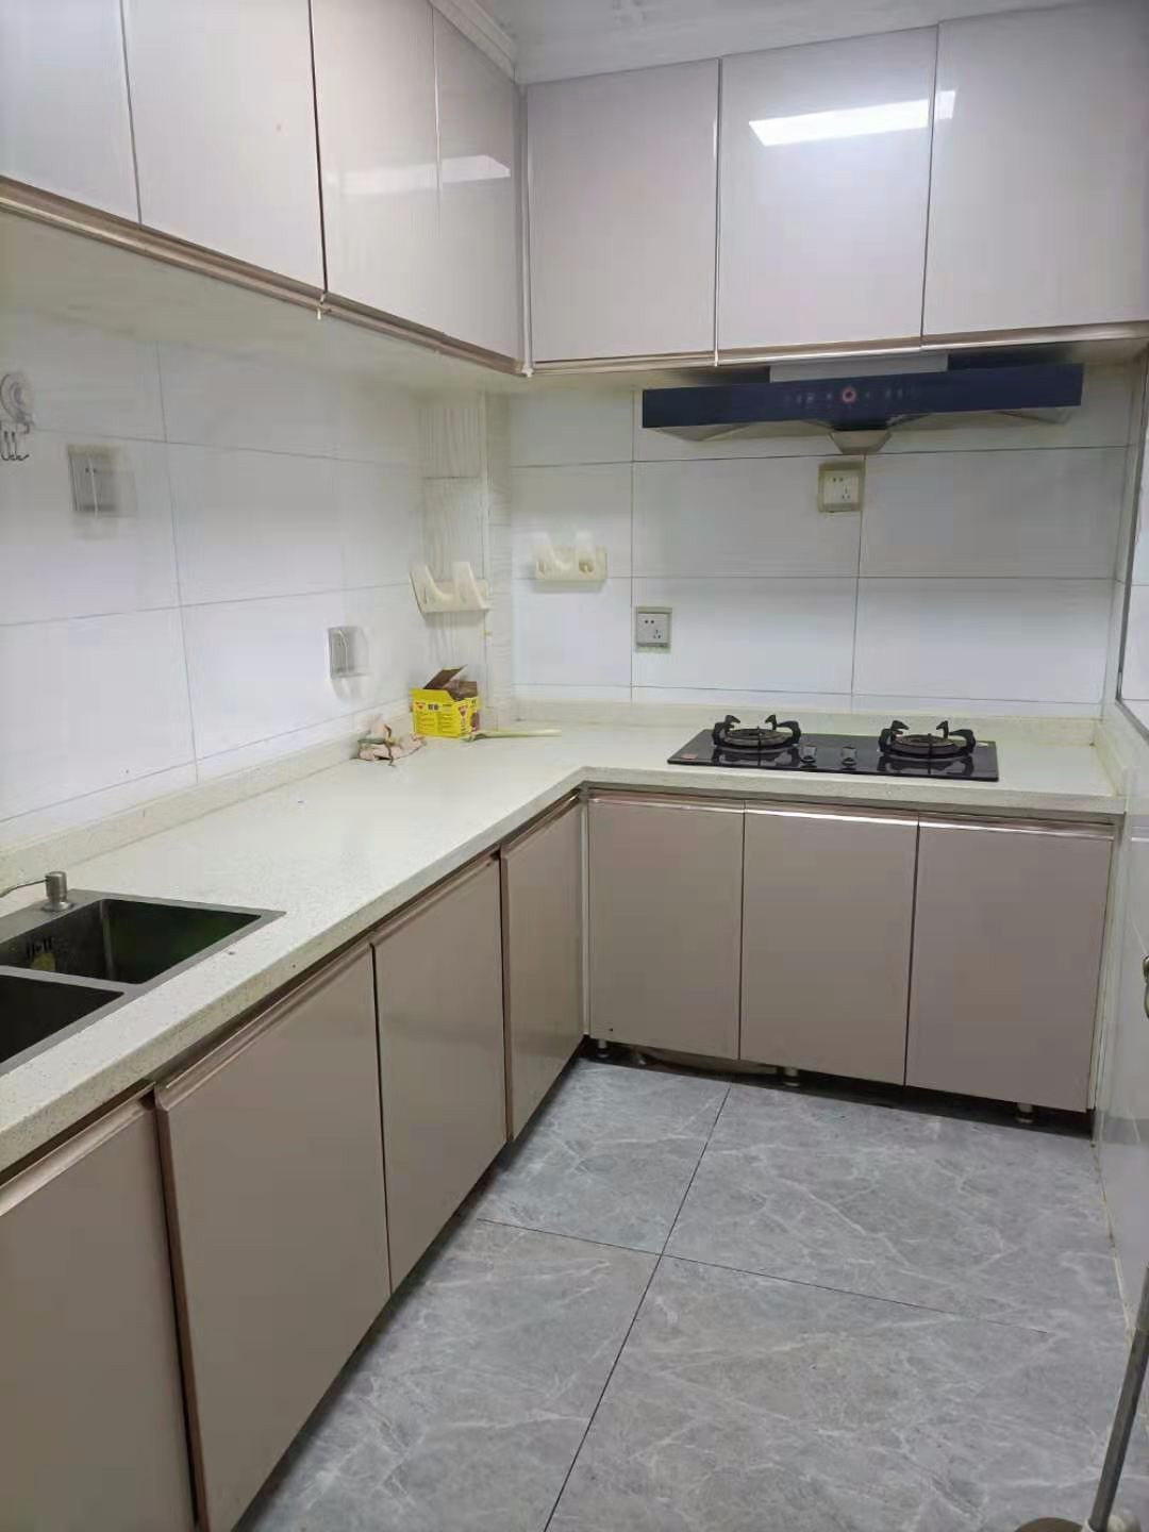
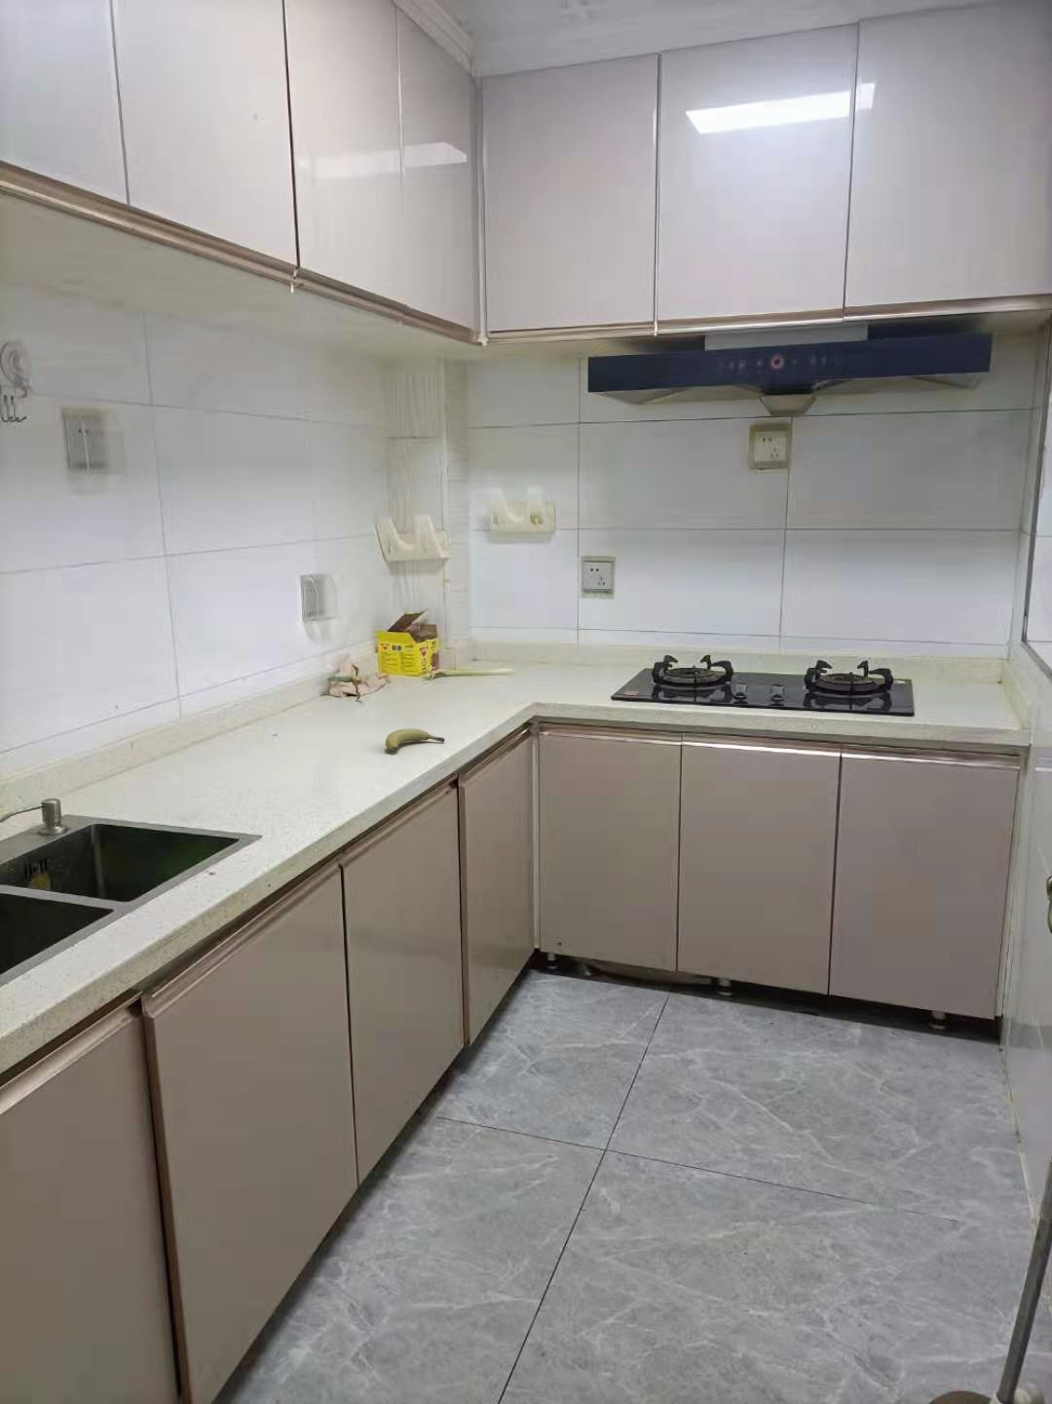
+ fruit (410, 738)
